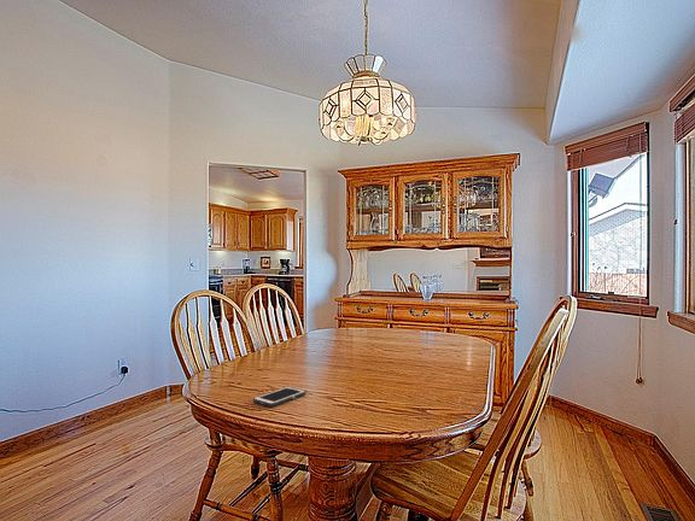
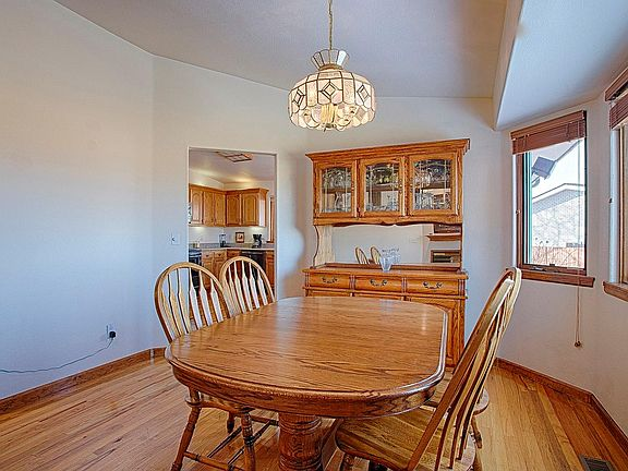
- cell phone (280, 396)
